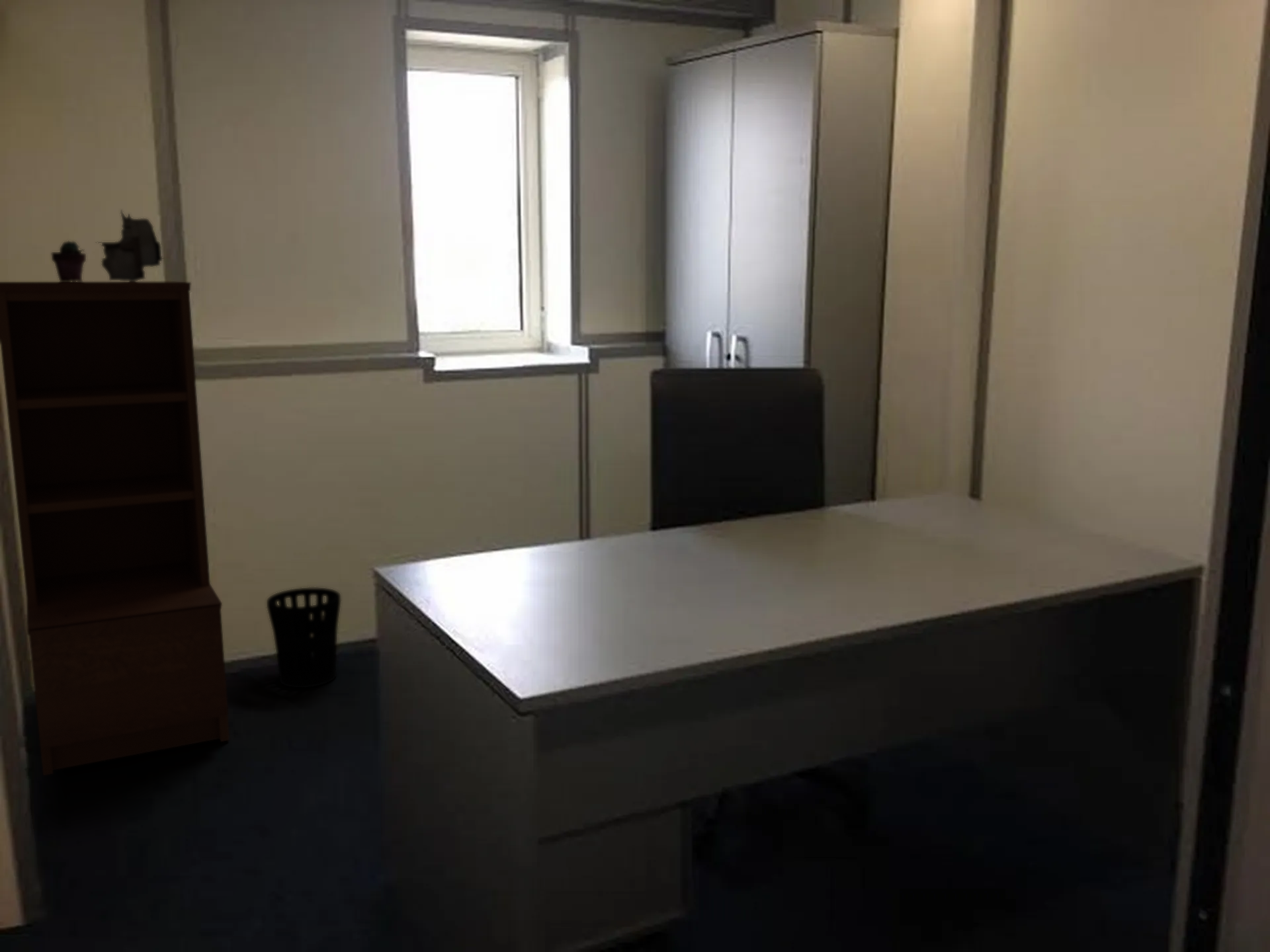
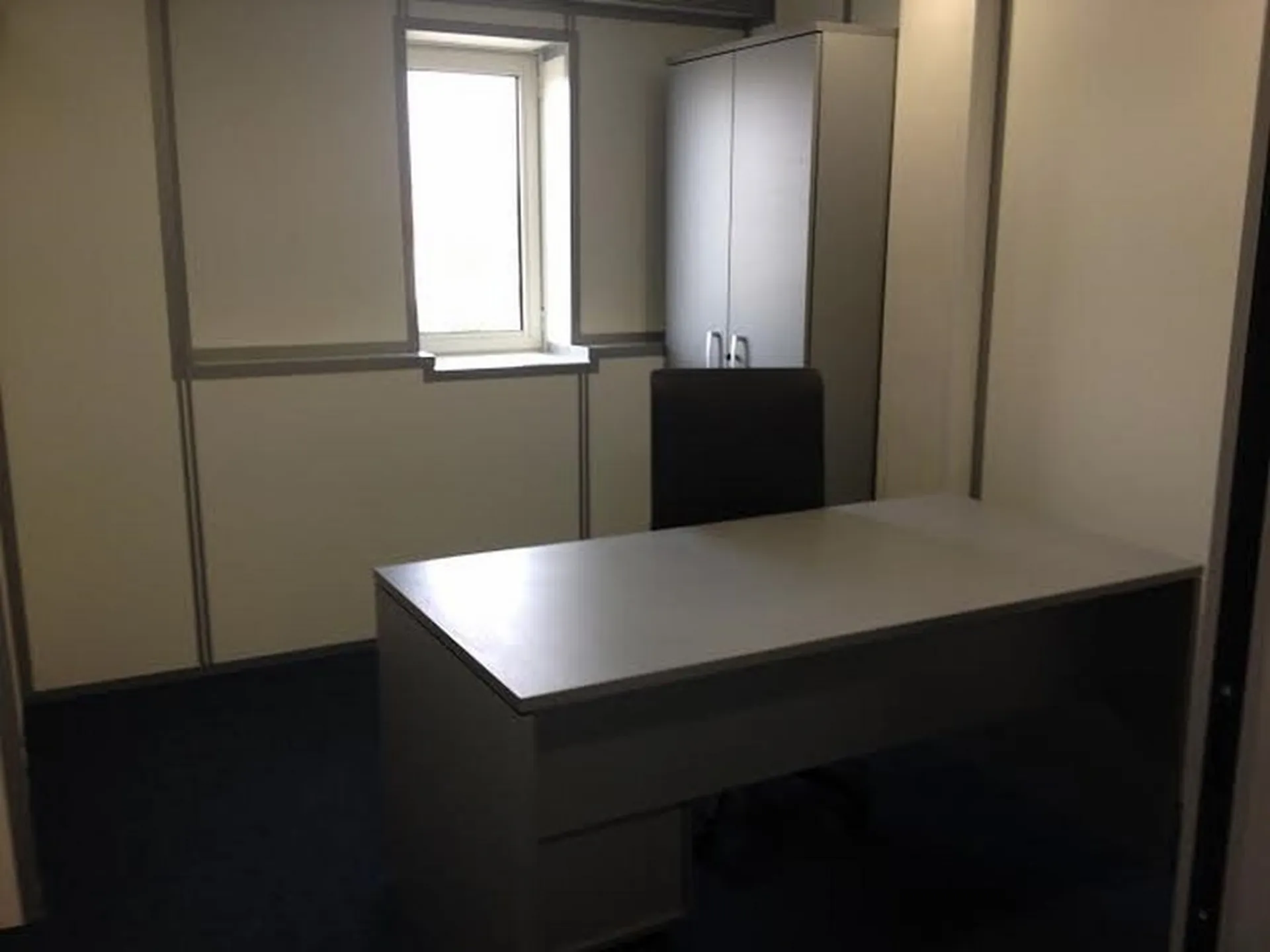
- bookend (127, 245)
- bookshelf (113, 512)
- potted succulent (69, 260)
- wastebasket (306, 637)
